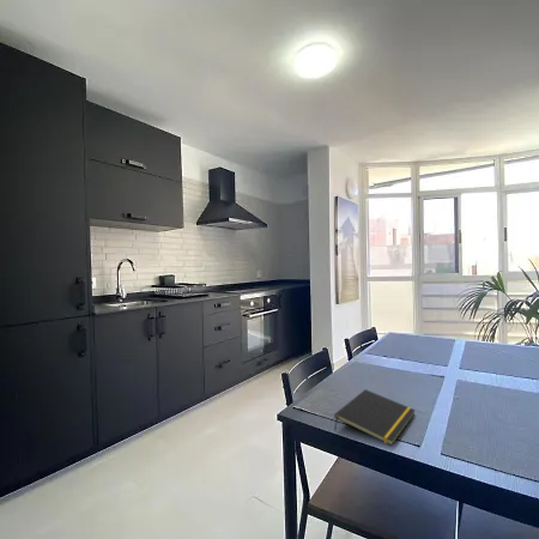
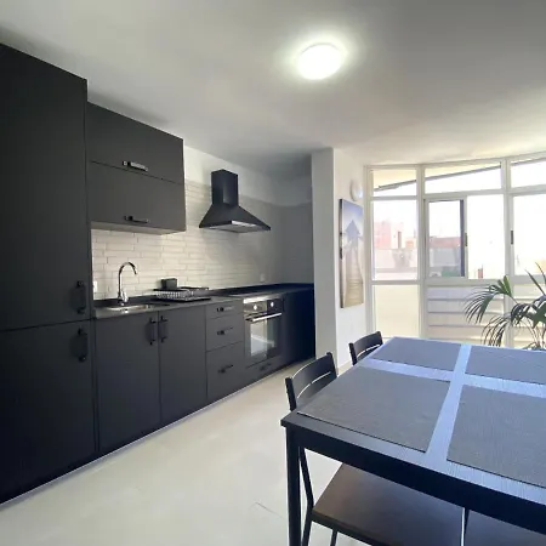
- notepad (376, 413)
